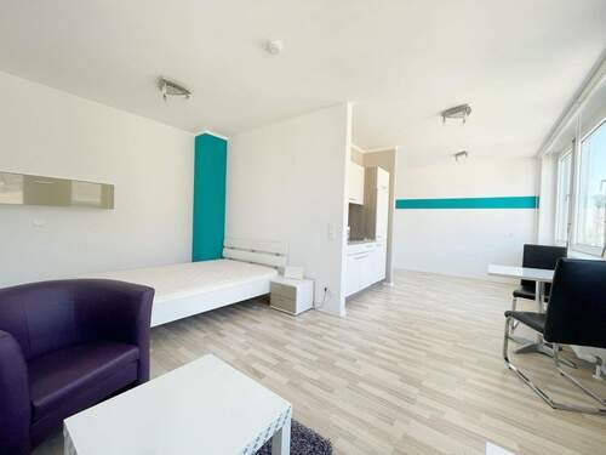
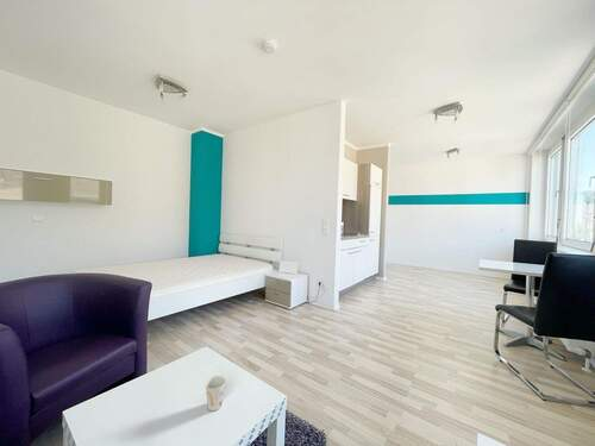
+ cup (214, 394)
